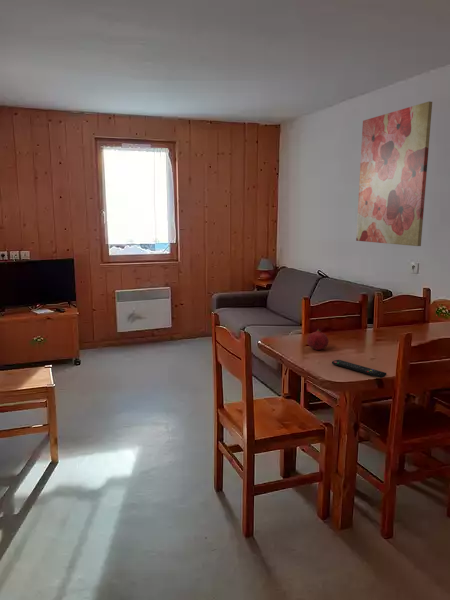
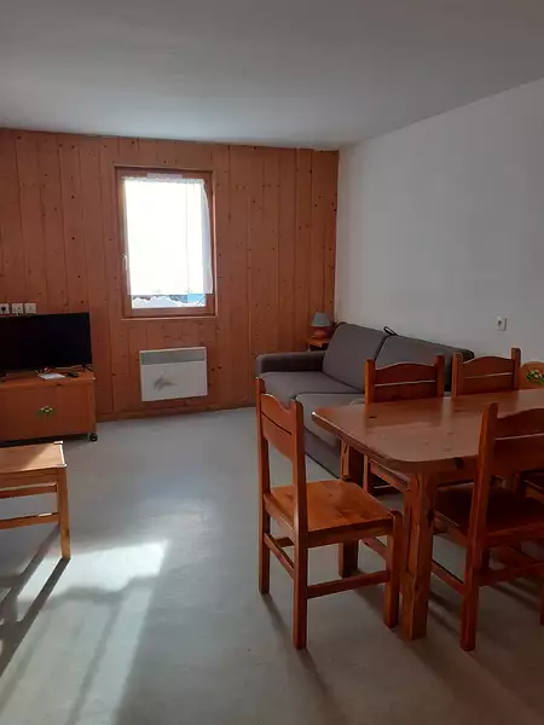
- wall art (389, 179)
- remote control (357, 368)
- fruit (317, 339)
